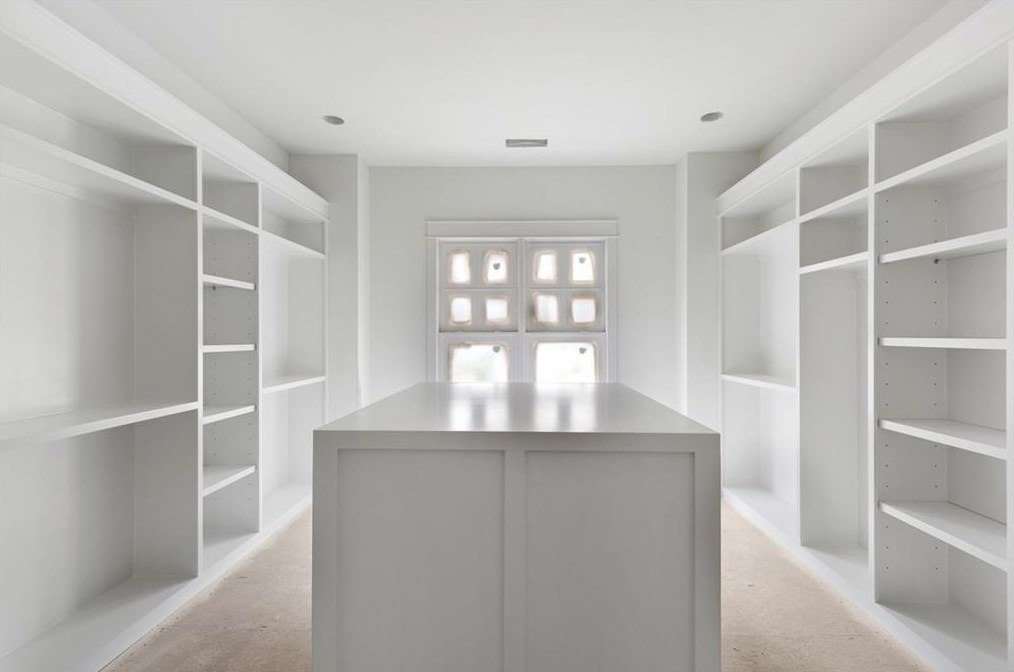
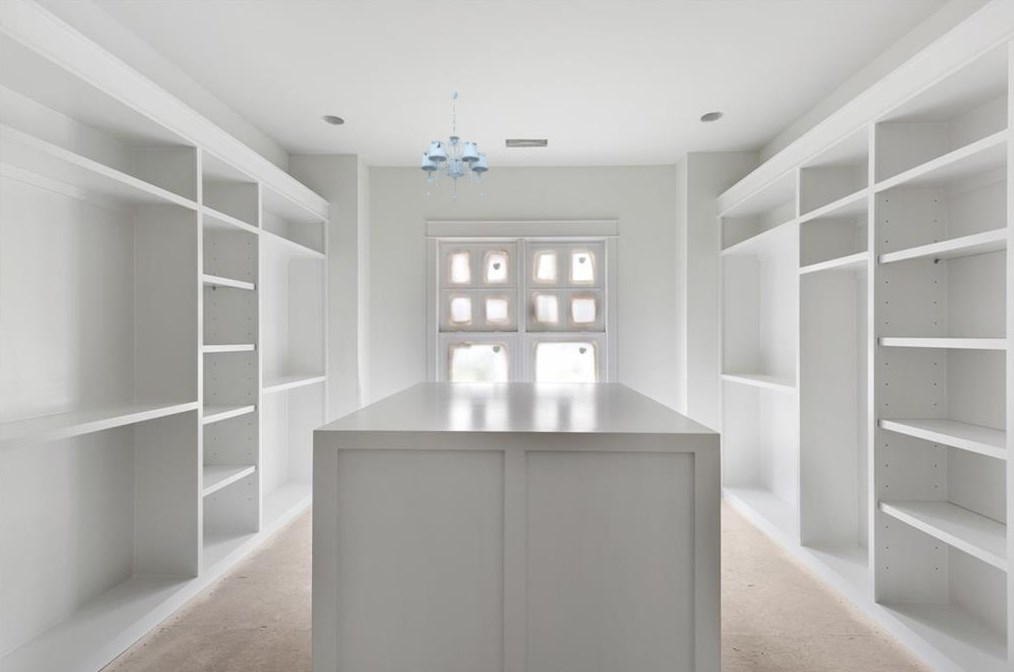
+ chandelier (465, 147)
